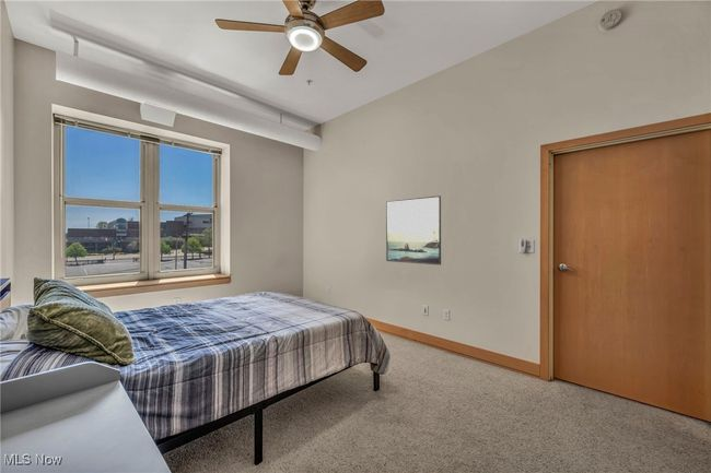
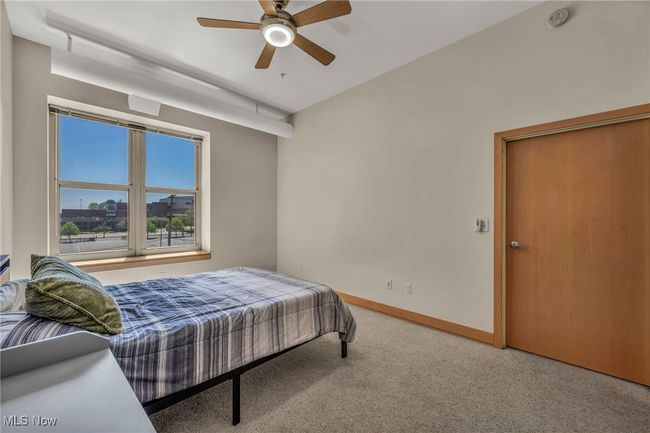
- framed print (411, 230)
